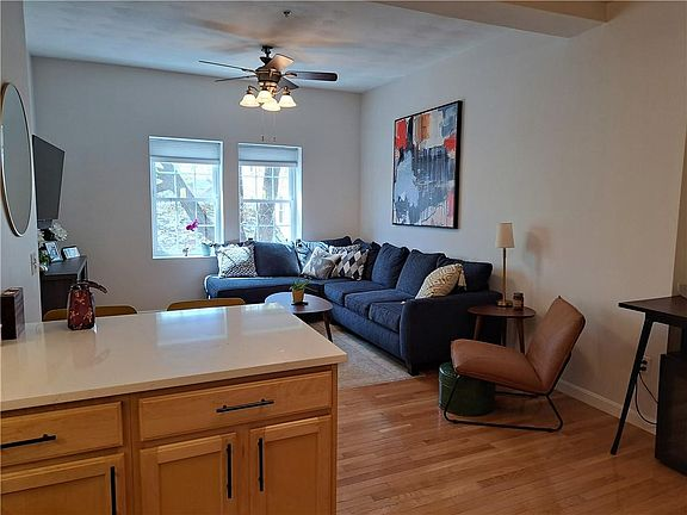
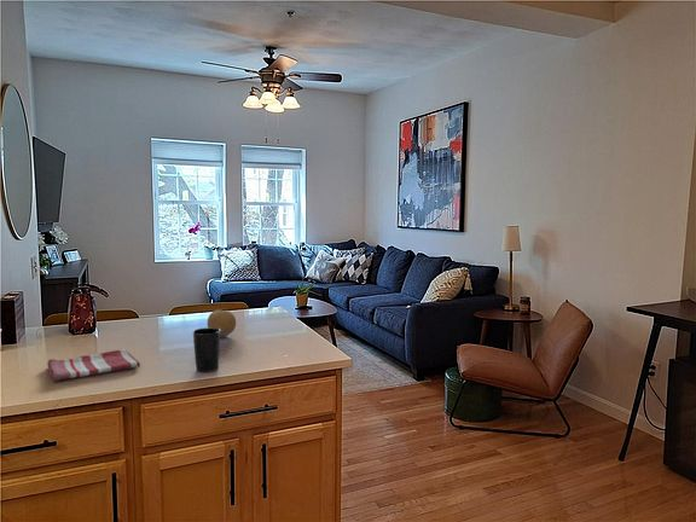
+ cup (207, 349)
+ fruit (221, 323)
+ dish towel (93, 364)
